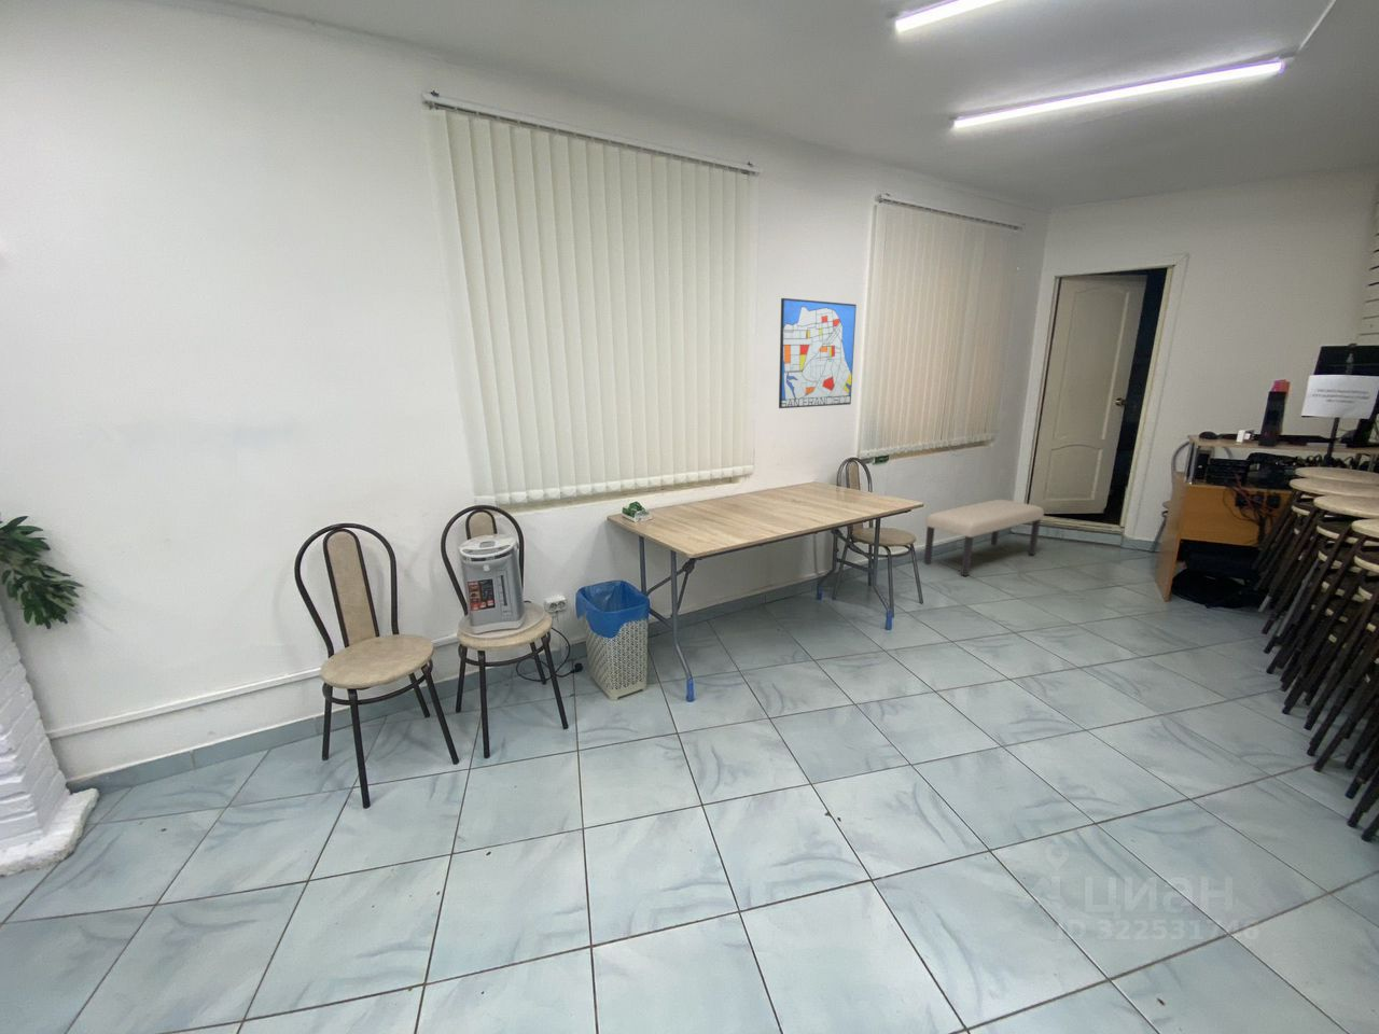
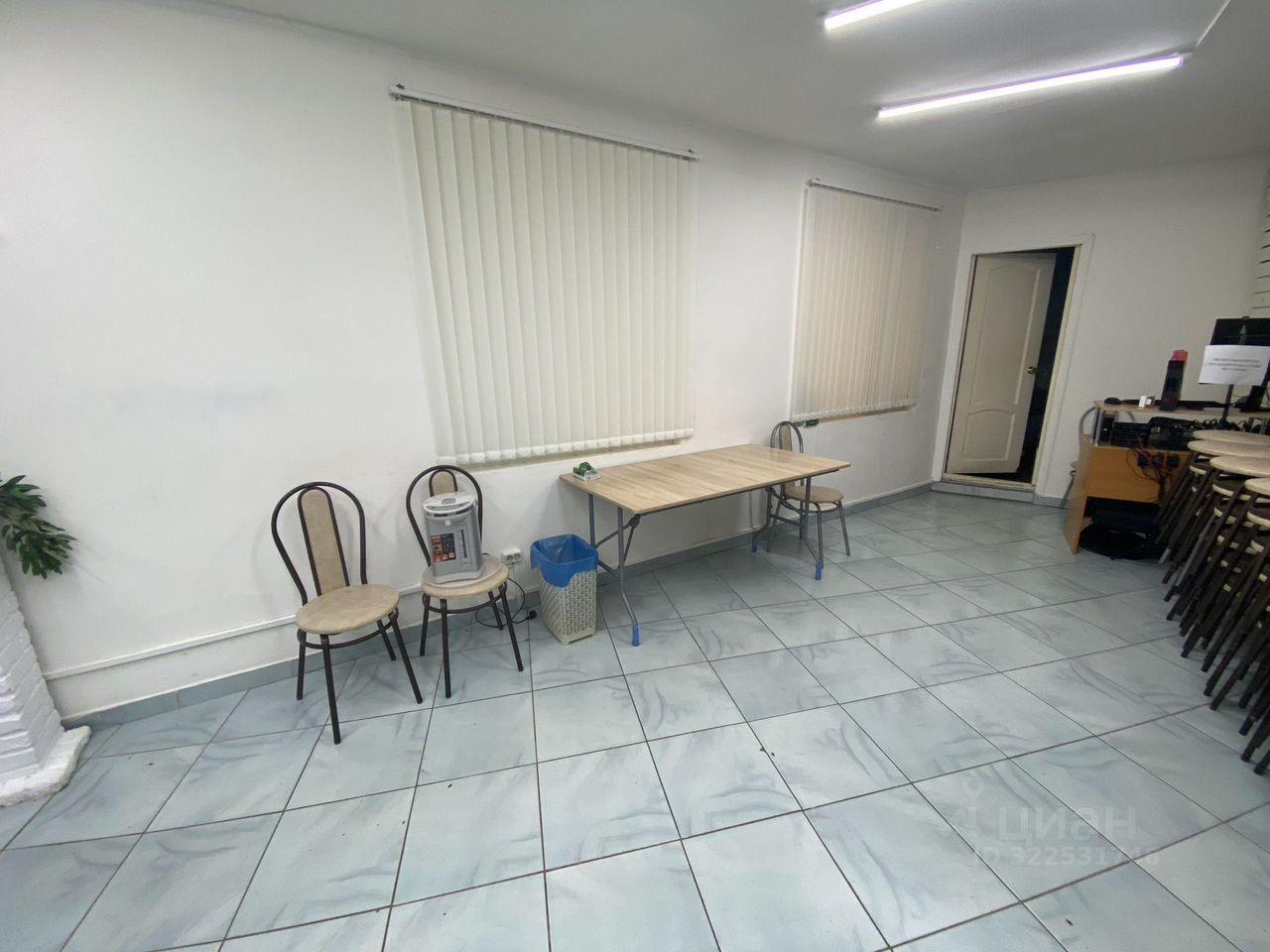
- bench (983, 533)
- wall art (818, 354)
